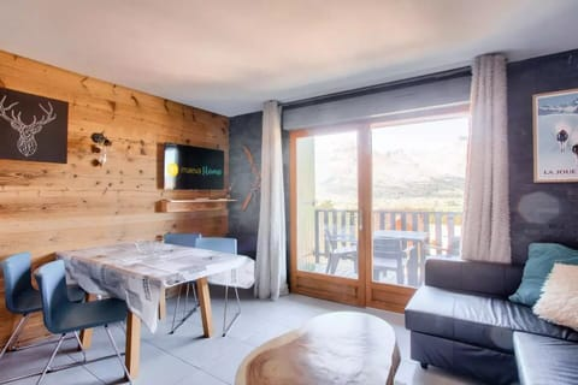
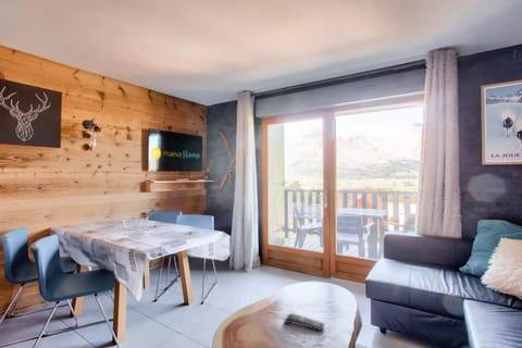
+ remote control (303, 322)
